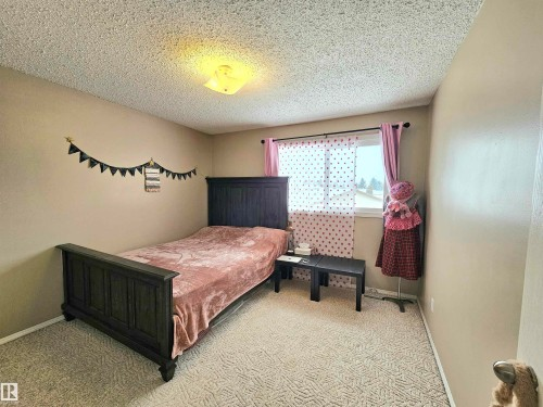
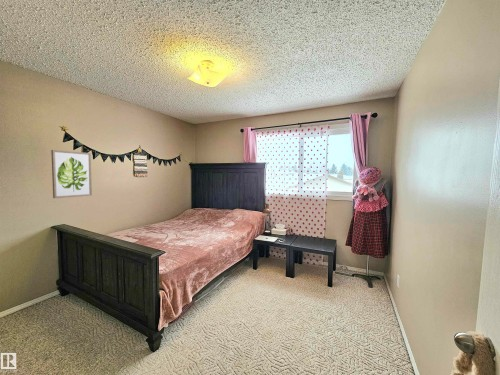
+ wall art (73, 174)
